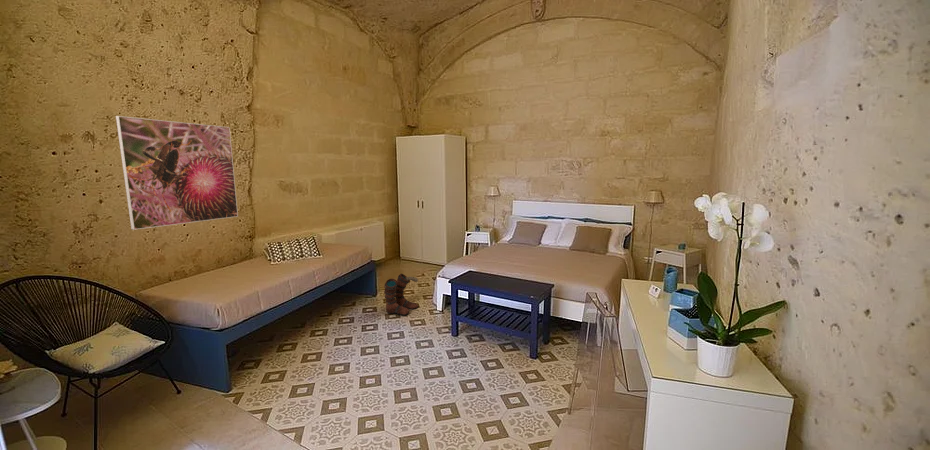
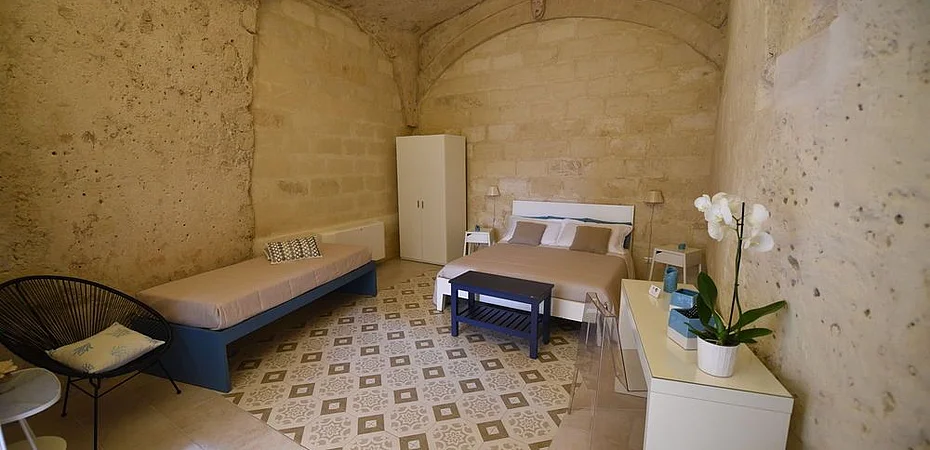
- boots (403, 291)
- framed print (185, 173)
